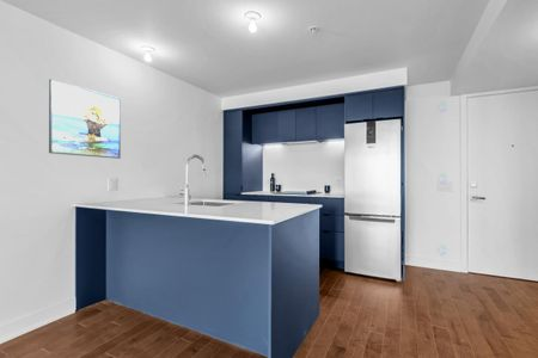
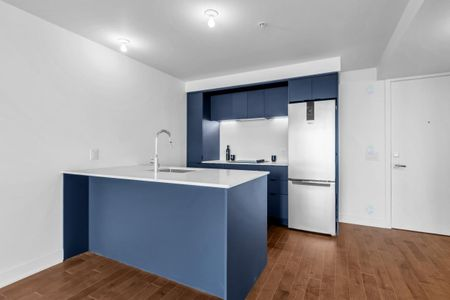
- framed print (88, 123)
